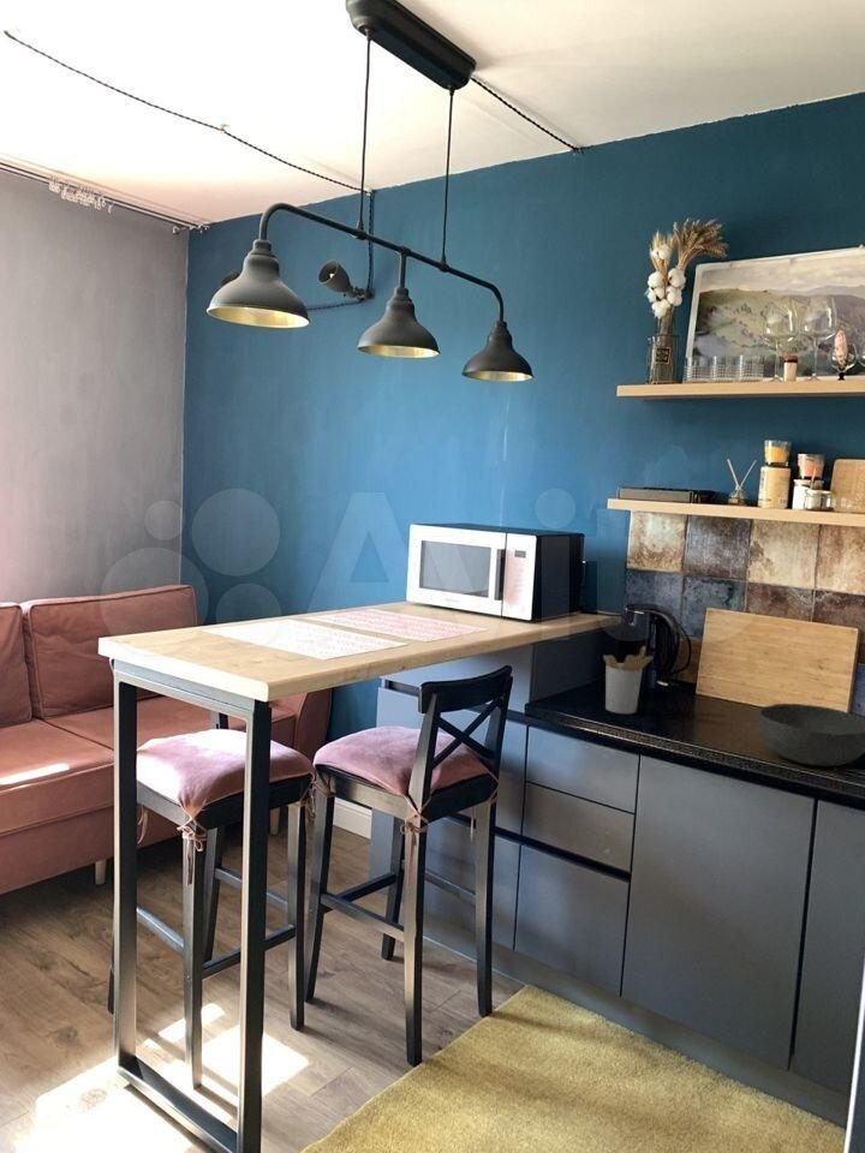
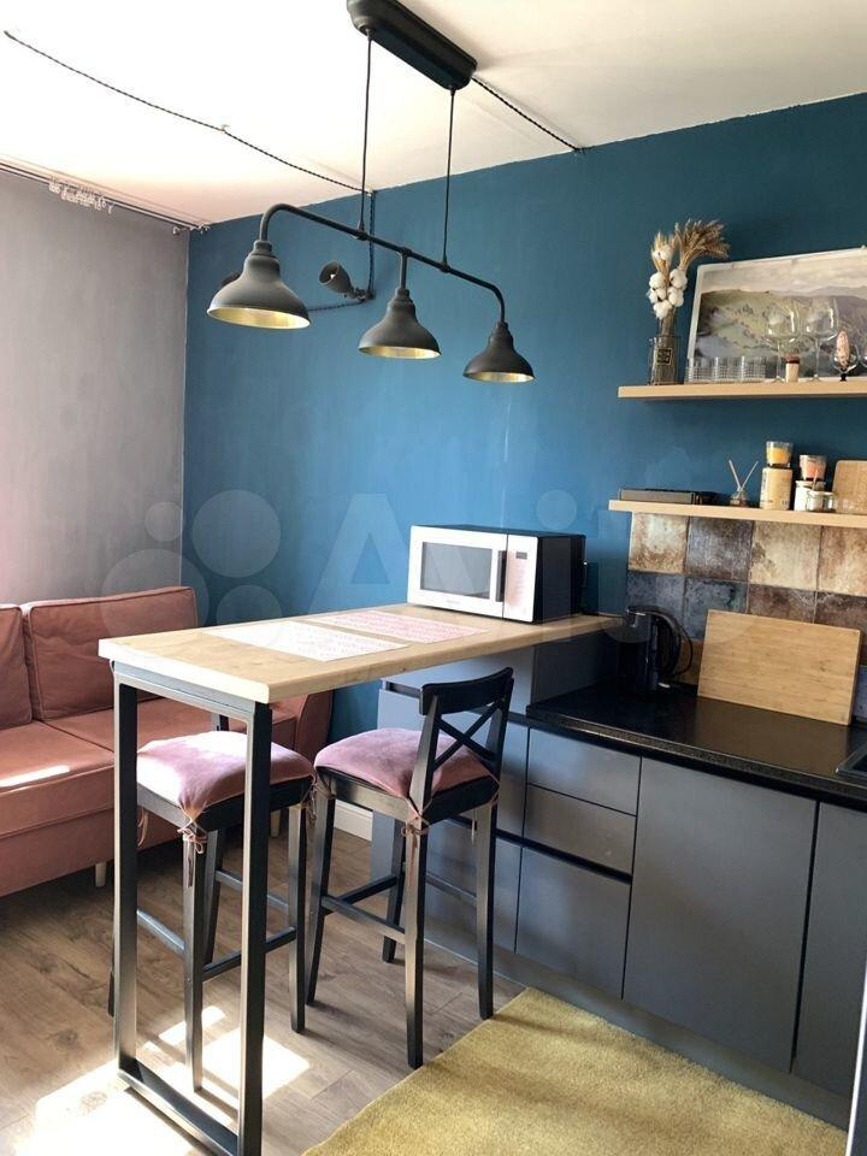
- utensil holder (627, 680)
- bowl (811, 736)
